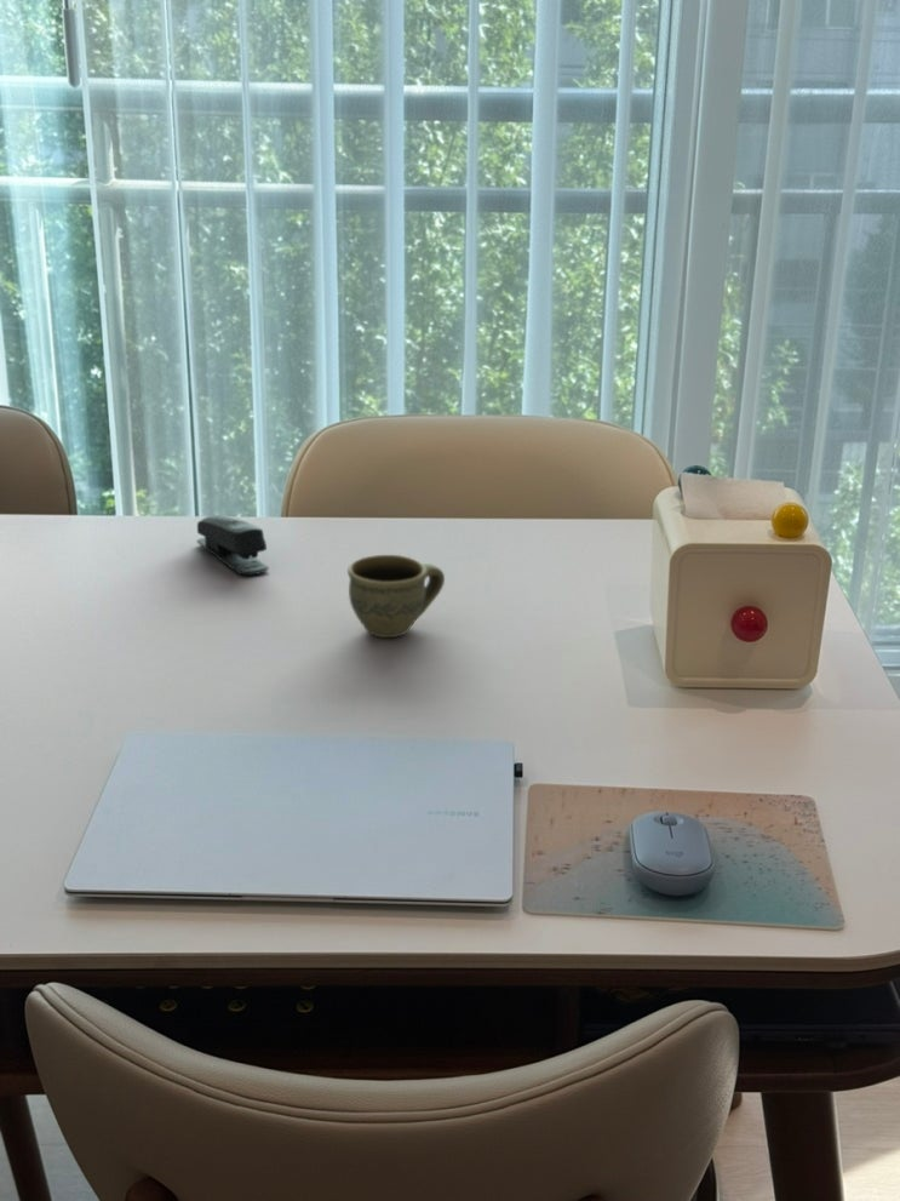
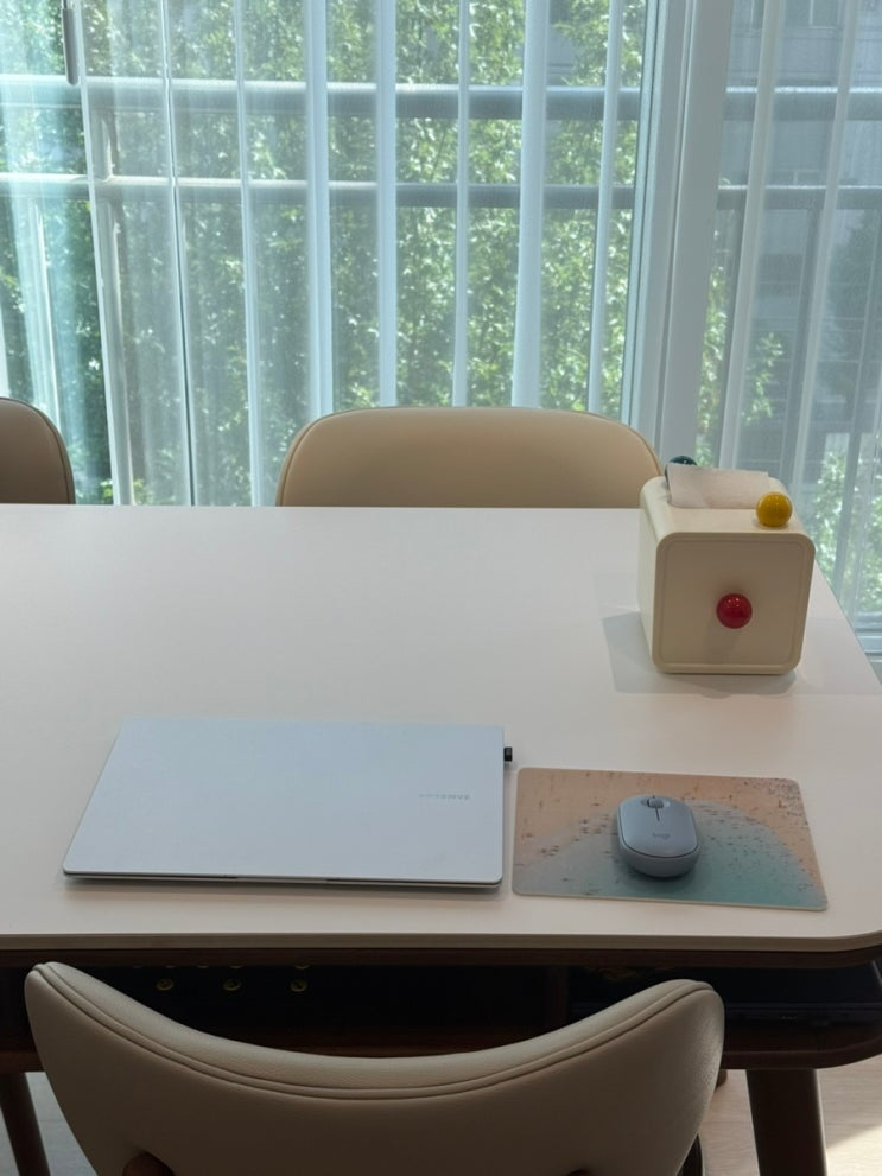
- stapler (230, 536)
- cup (400, 596)
